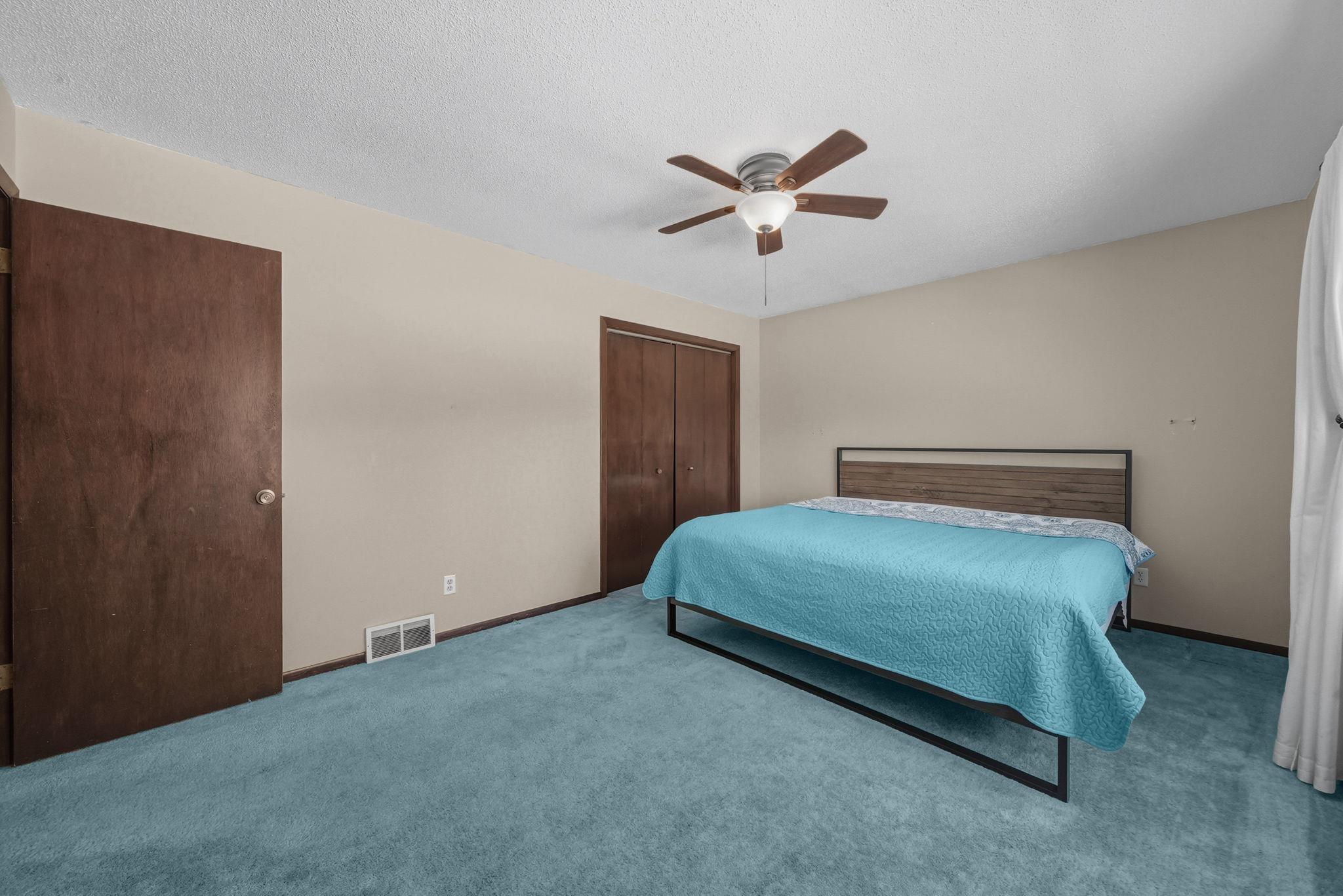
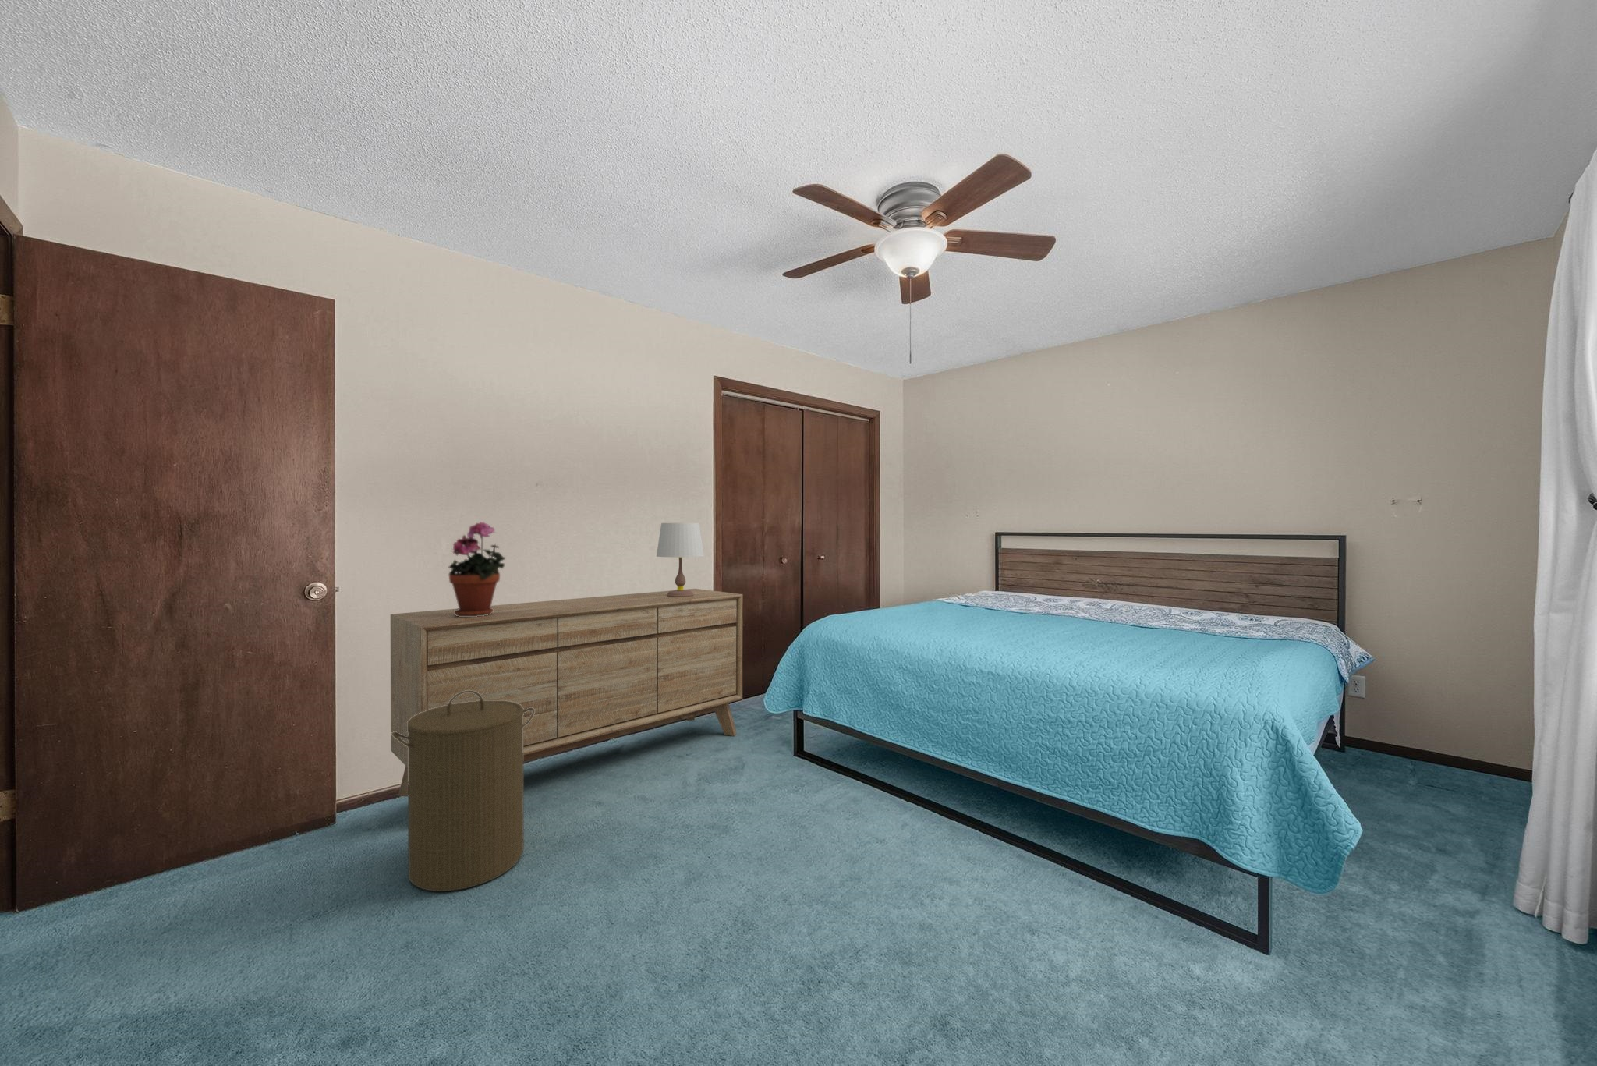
+ sideboard (590, 682)
+ laundry hamper (467, 776)
+ potted plant (474, 568)
+ table lamp (680, 558)
